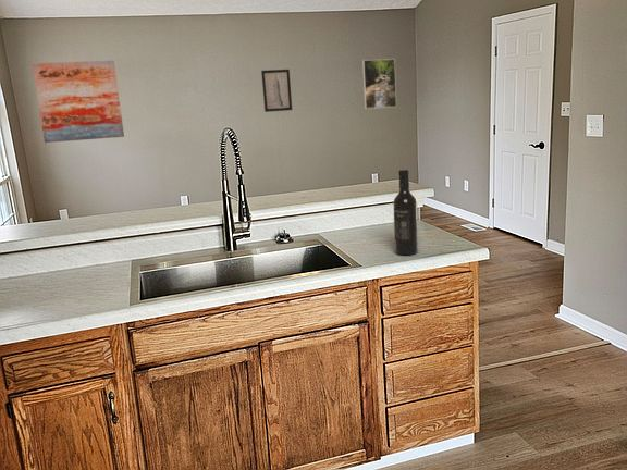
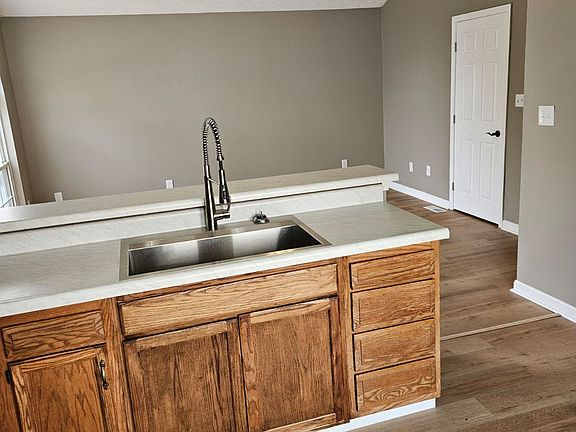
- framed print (379, 84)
- wine bottle (405, 211)
- wall art (276, 90)
- wall art (79, 101)
